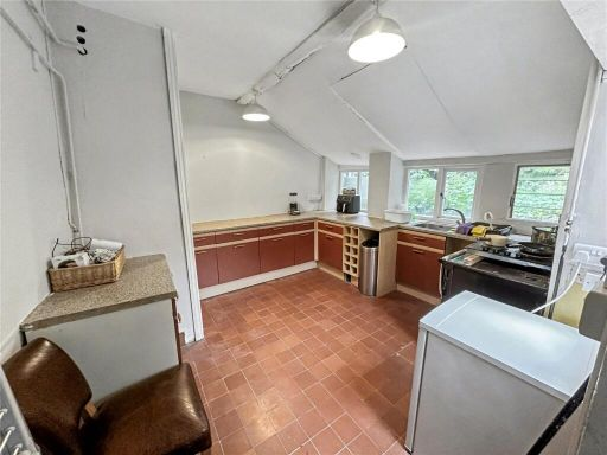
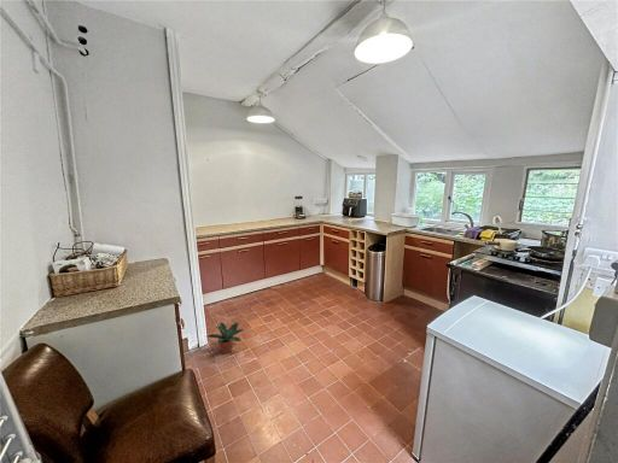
+ potted plant (226, 336)
